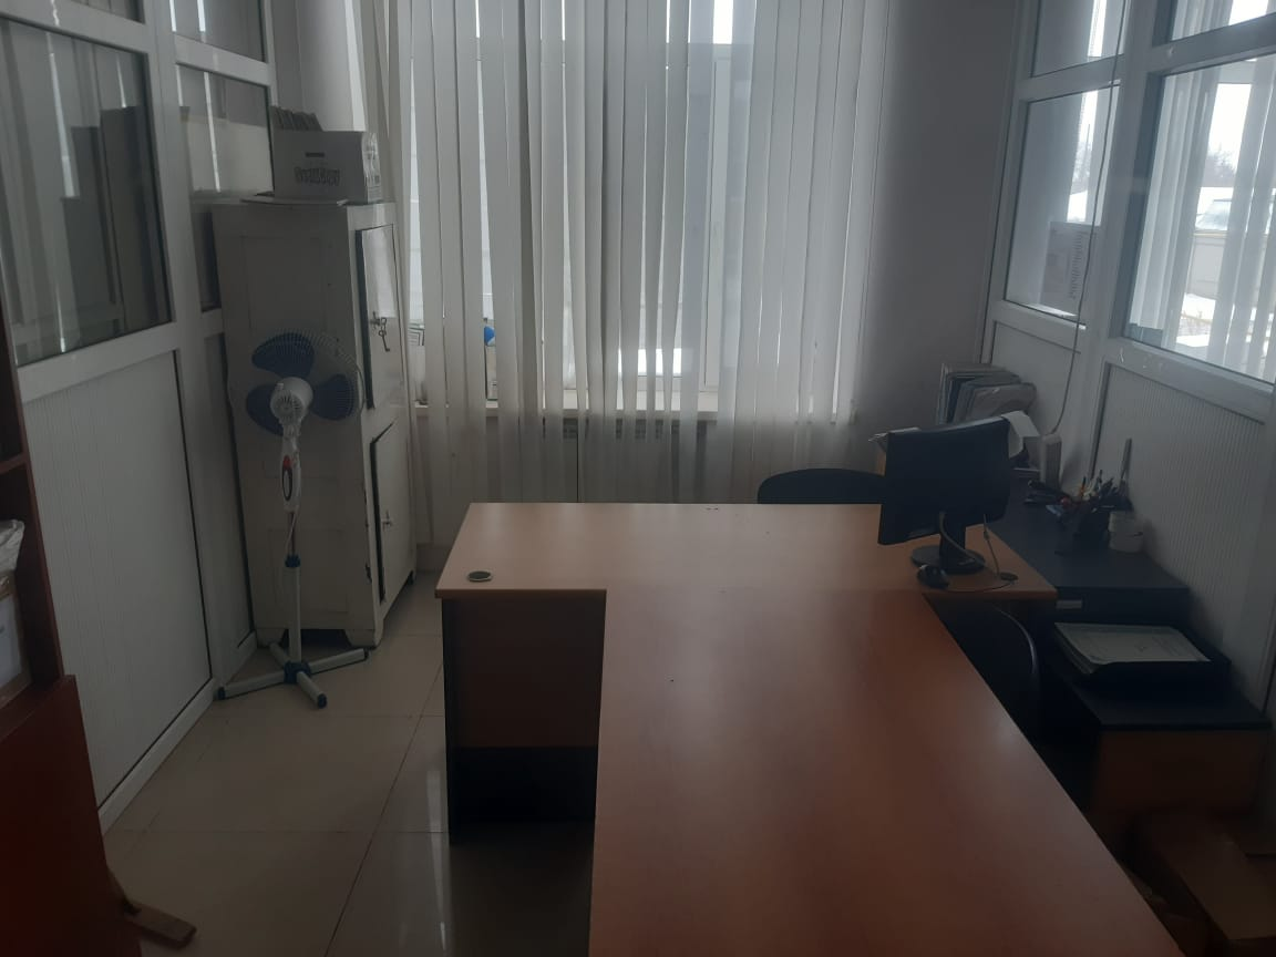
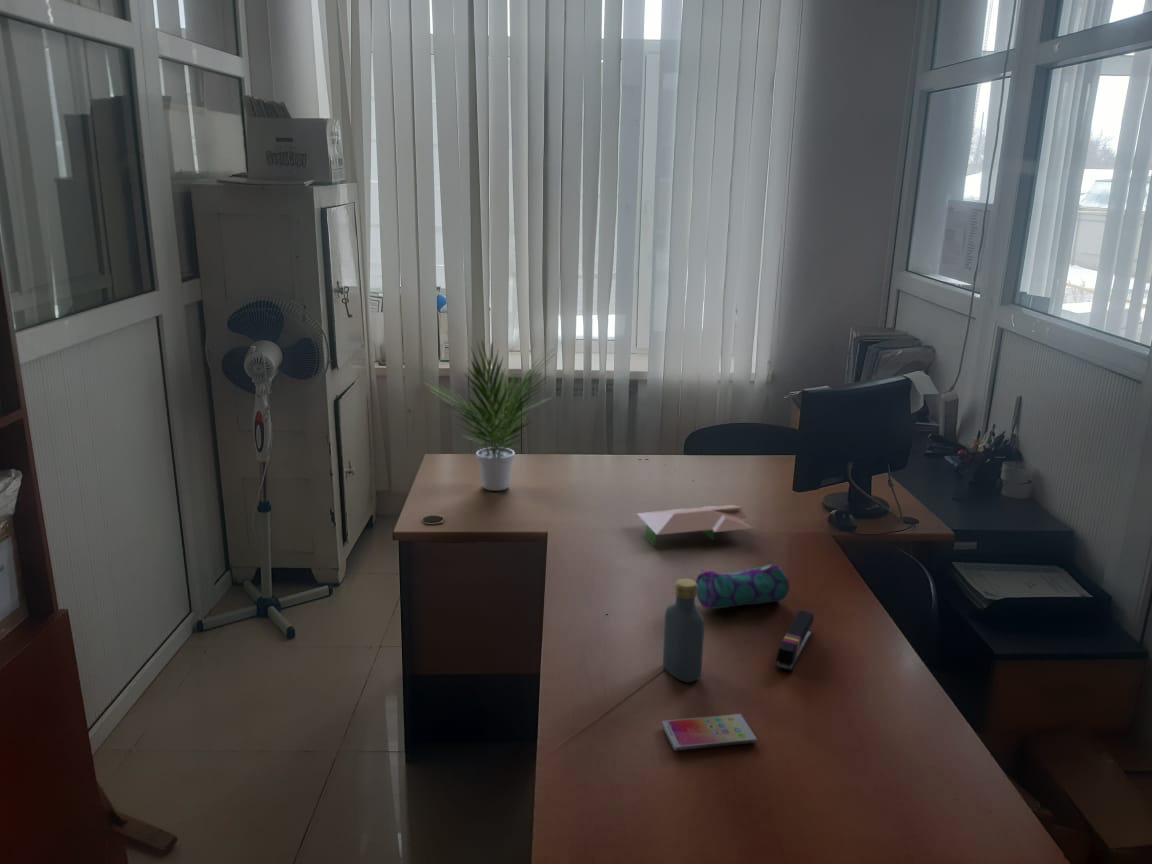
+ stapler (795, 639)
+ smartphone (708, 732)
+ potted plant (495, 418)
+ vodka (683, 628)
+ pencil case (741, 585)
+ papers (697, 522)
